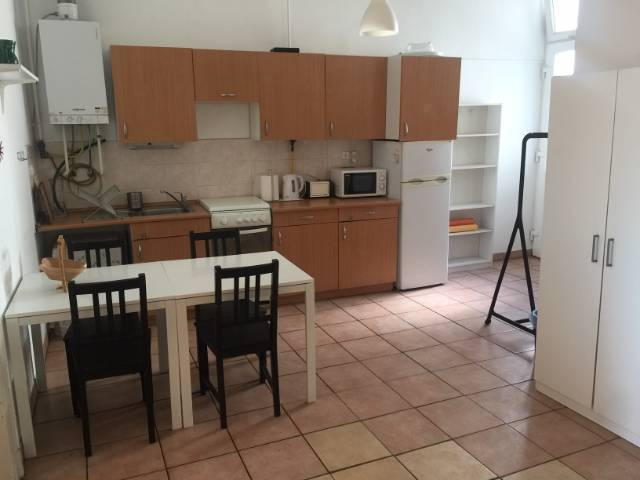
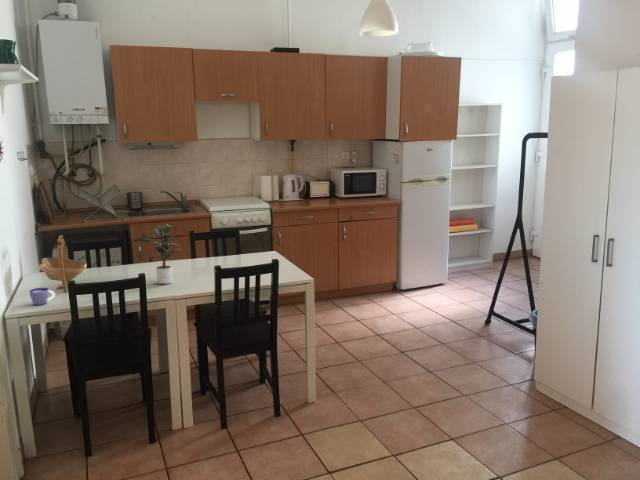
+ potted plant (164, 251)
+ cup (42, 296)
